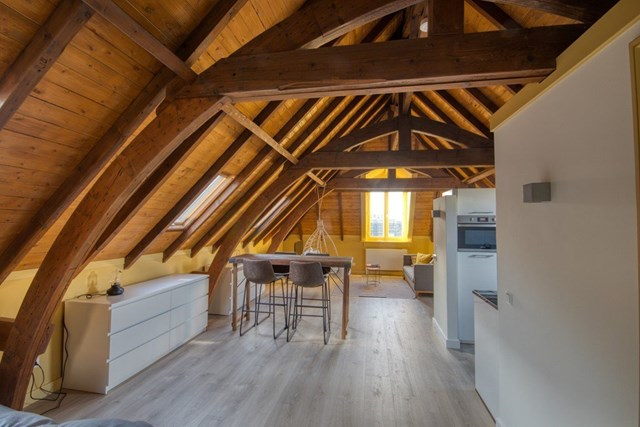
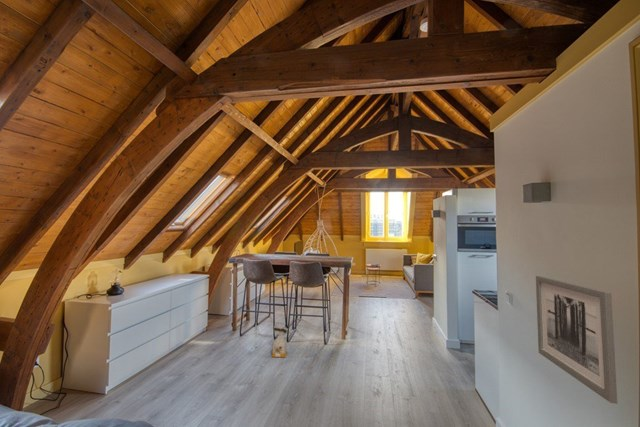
+ bag (279, 340)
+ wall art (568, 327)
